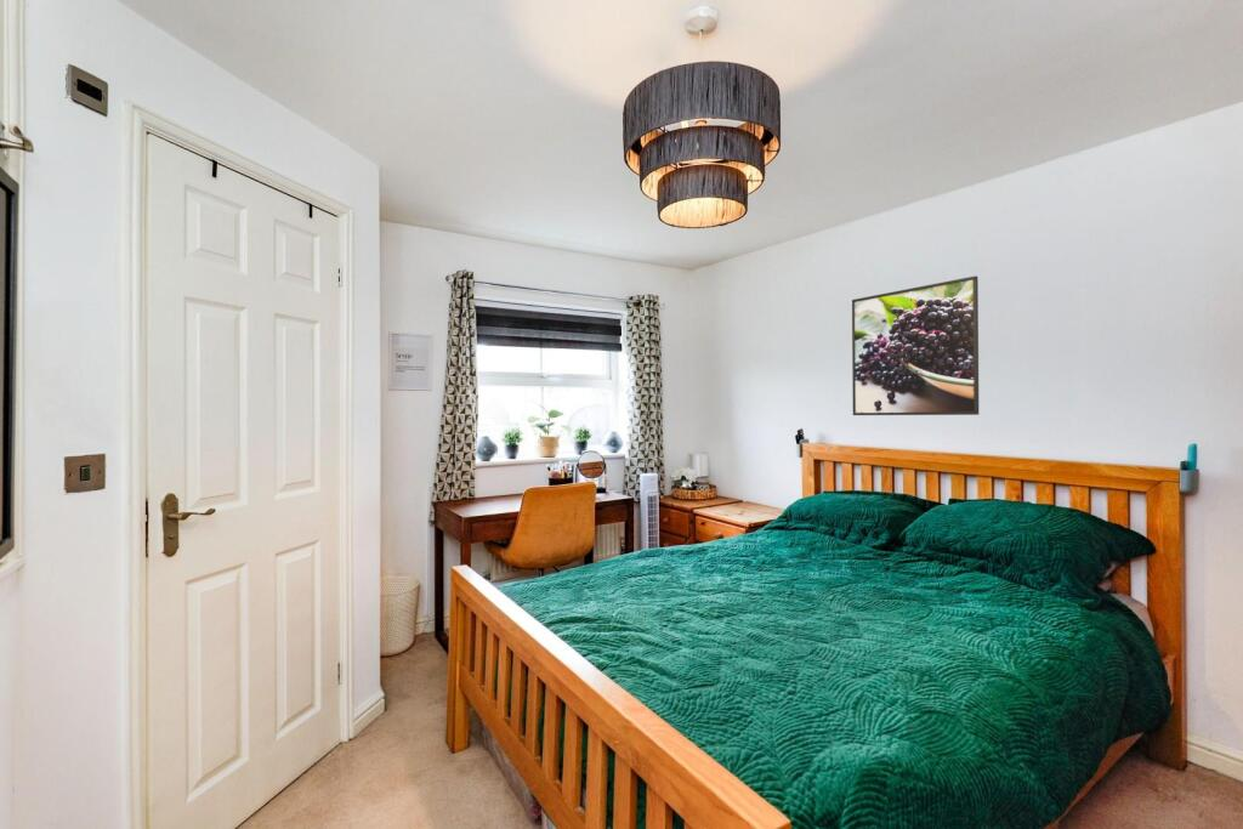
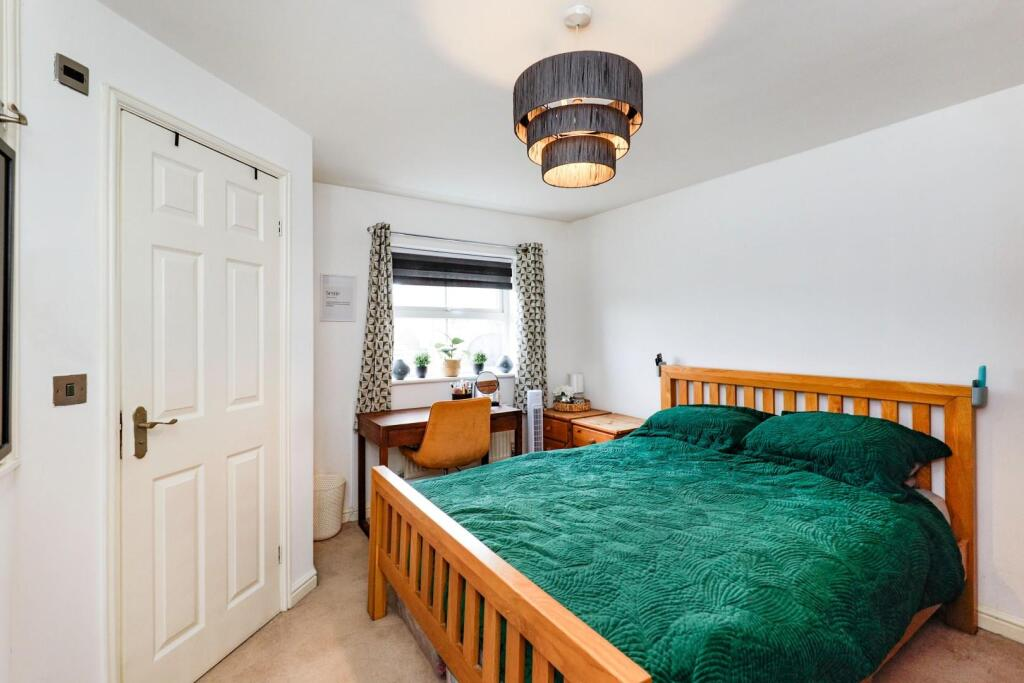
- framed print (909, 352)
